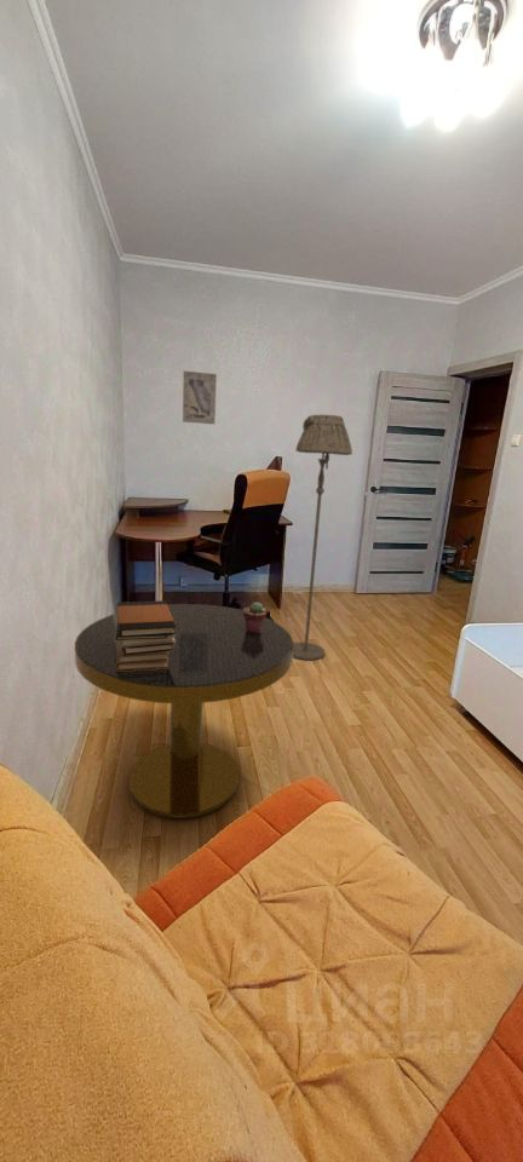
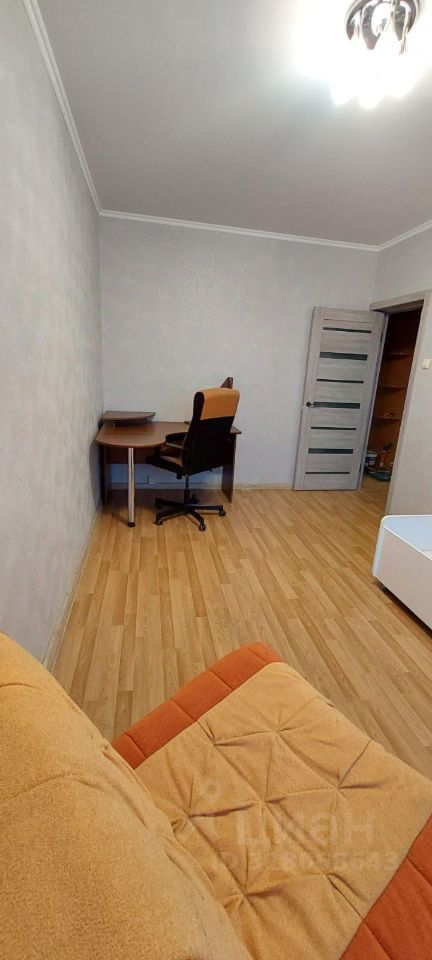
- floor lamp (315, 541)
- wall art (199, 397)
- potted succulent (254, 616)
- side table (186, 711)
- book stack (143, 632)
